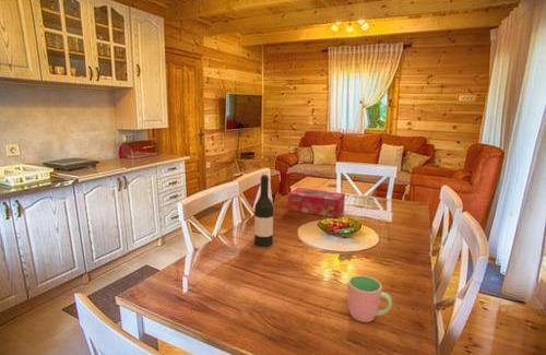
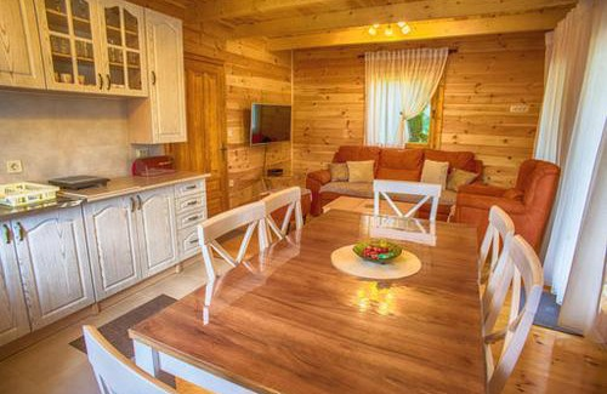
- cup (368, 300)
- tissue box (316, 201)
- wine bottle (263, 209)
